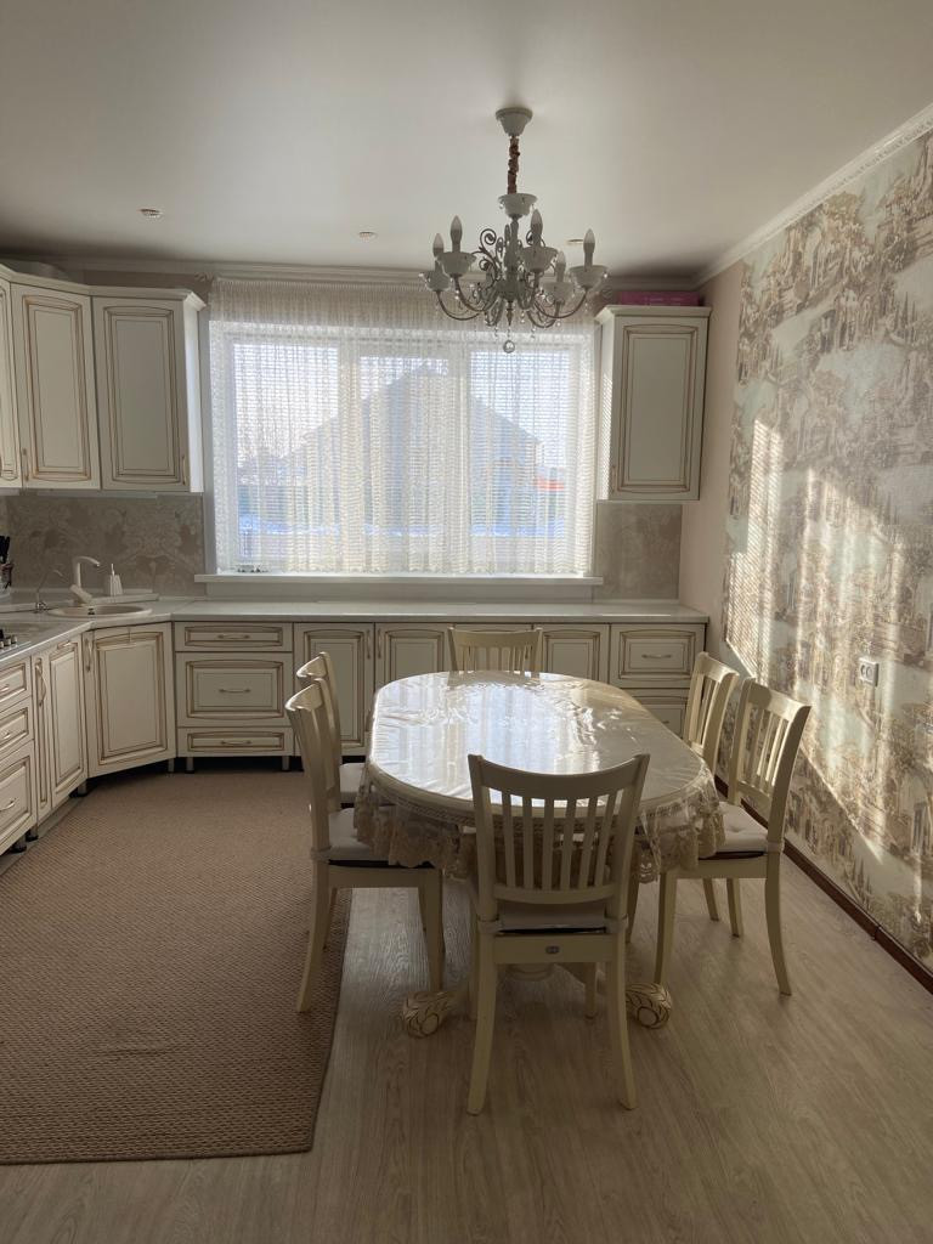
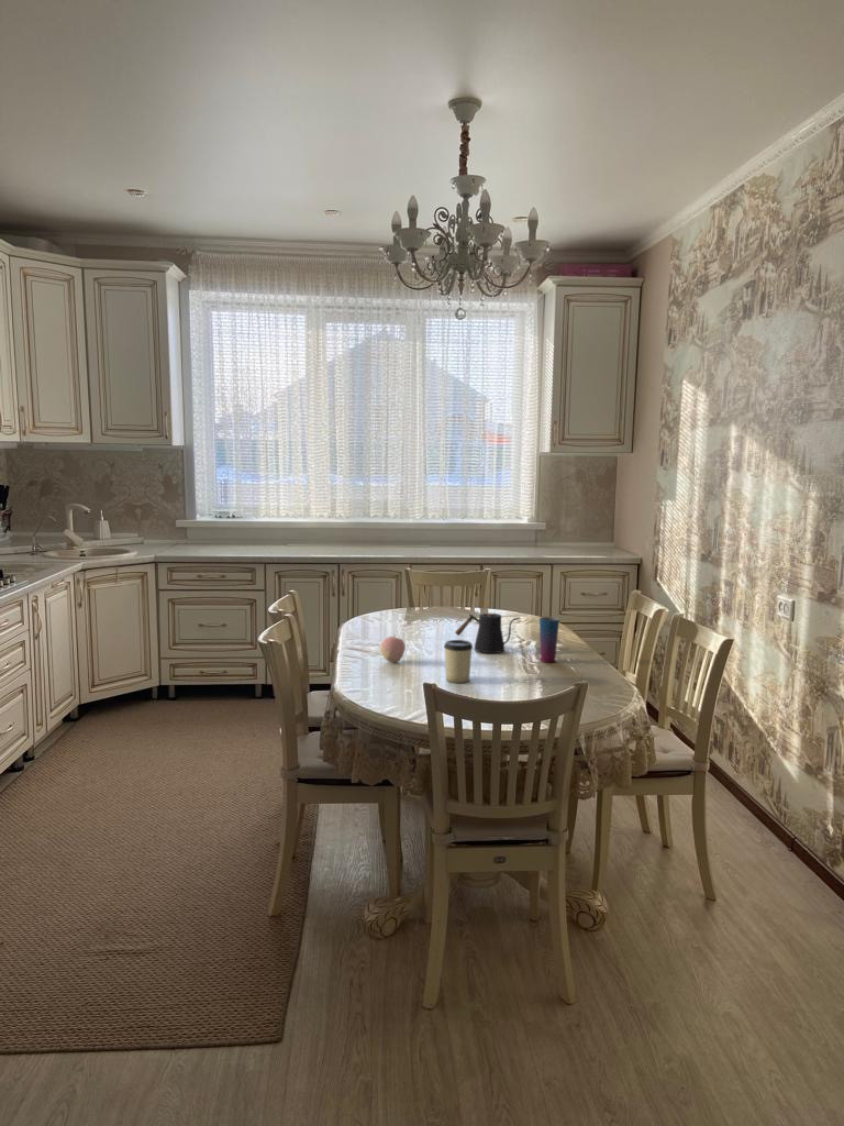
+ kettle (487, 631)
+ apple (392, 648)
+ cup (548, 639)
+ cup (457, 661)
